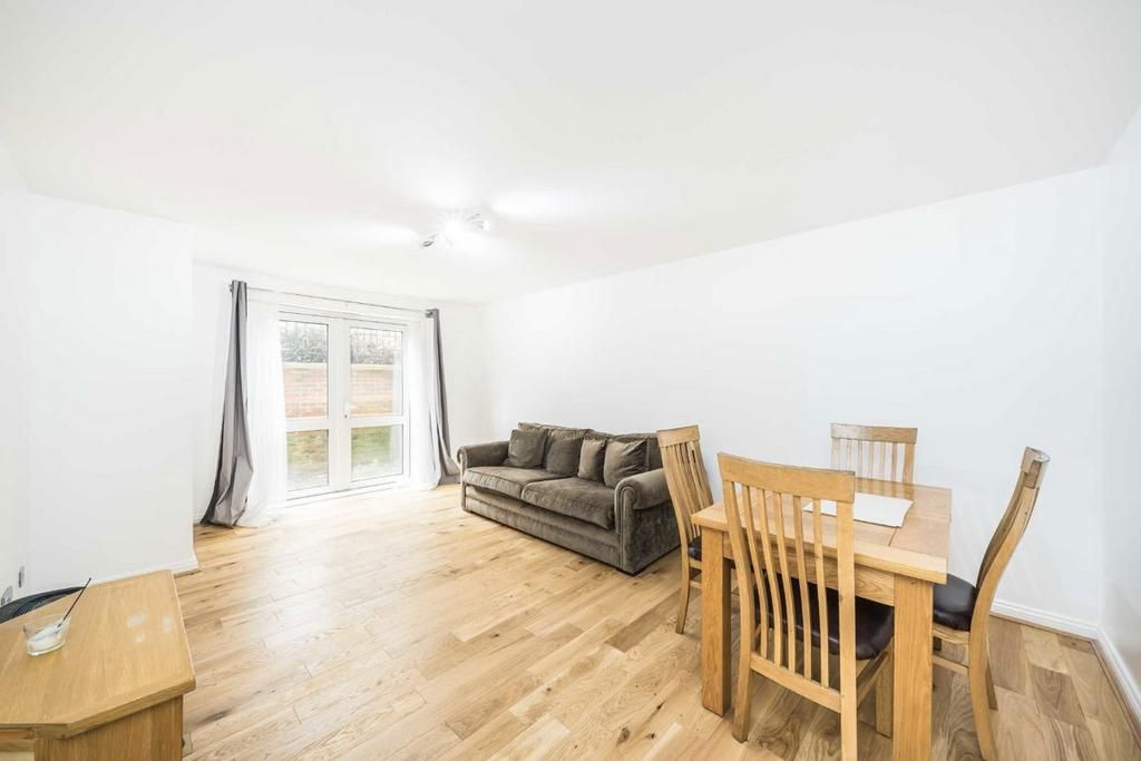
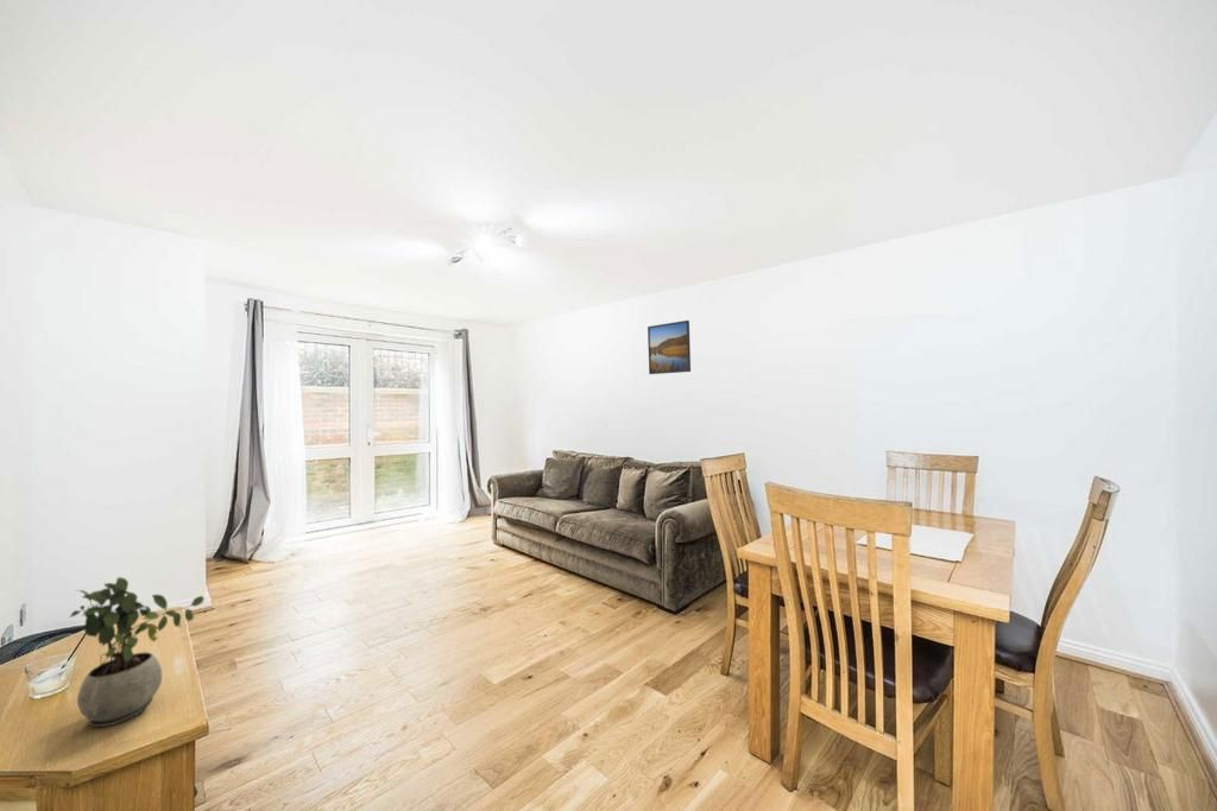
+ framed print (668, 348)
+ potted plant (135, 641)
